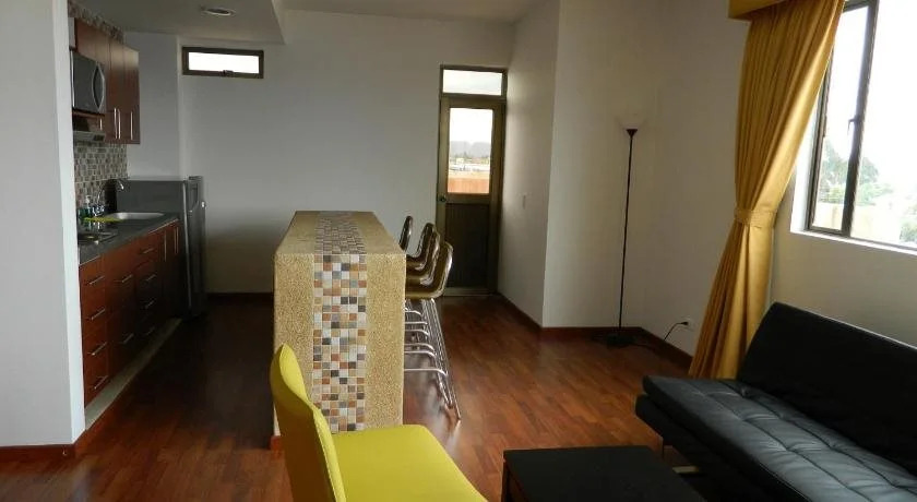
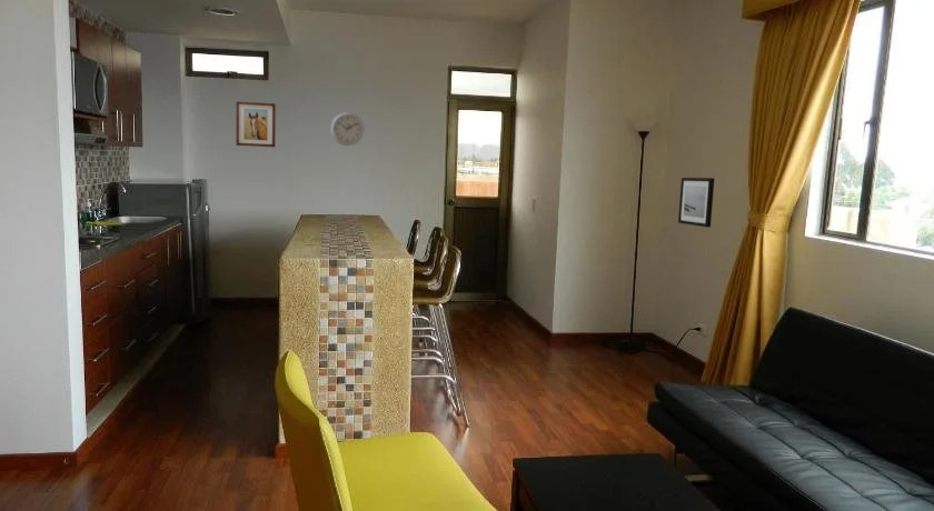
+ wall art (695, 201)
+ wall clock (347, 129)
+ wall art (256, 124)
